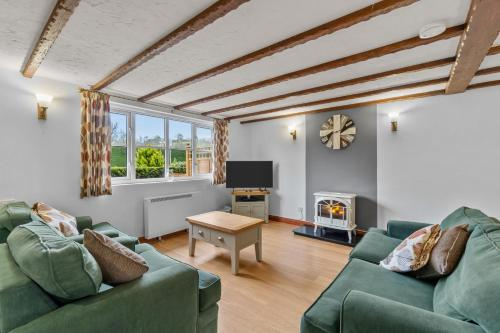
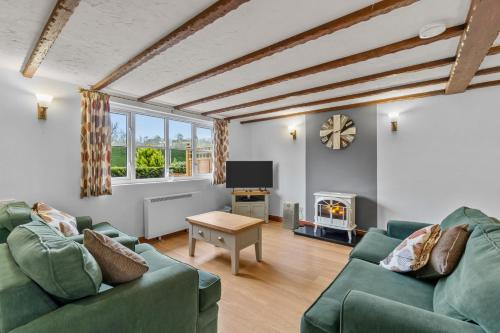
+ fan (291, 214)
